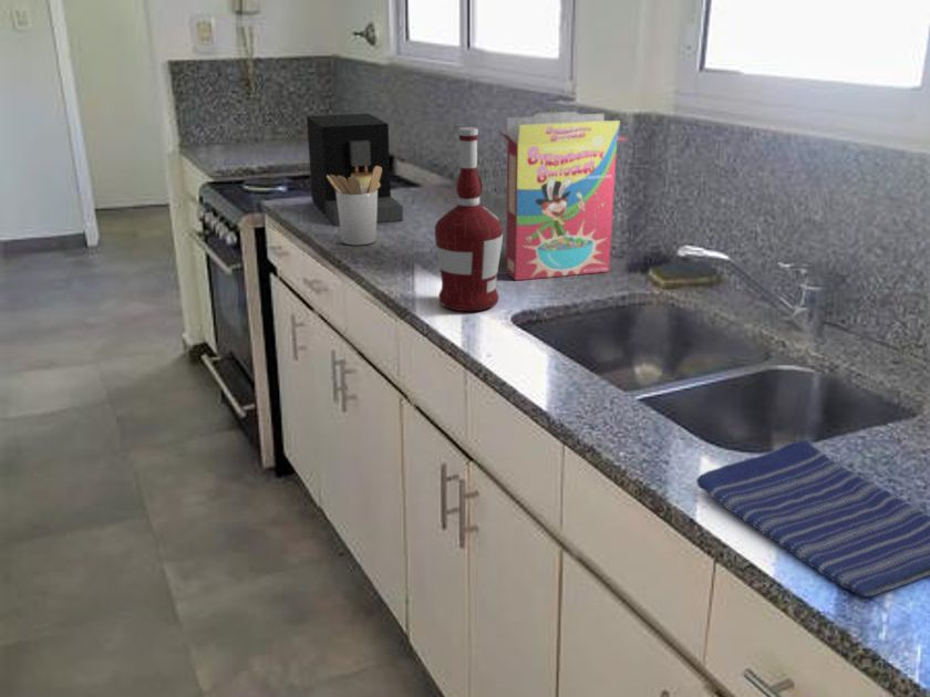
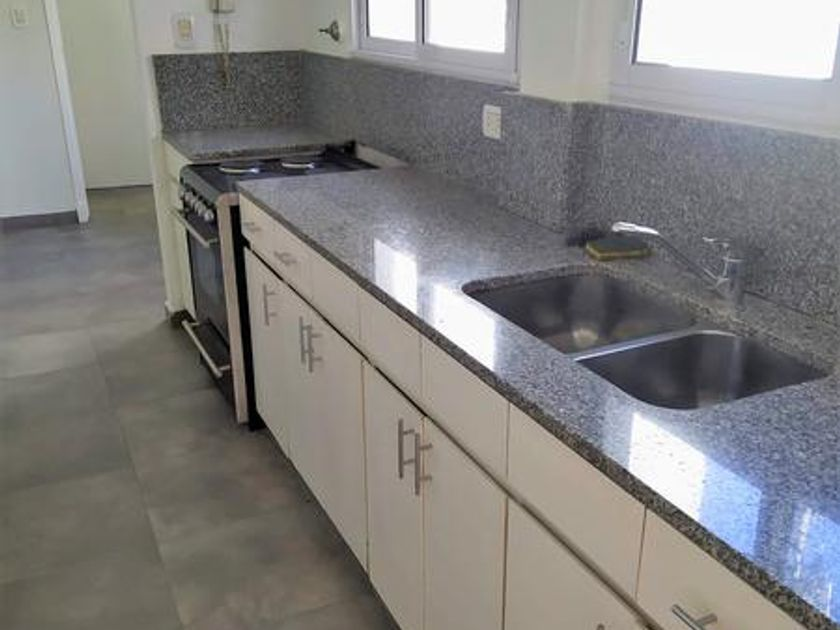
- coffee maker (352, 167)
- dish towel (828, 509)
- cereal box (562, 195)
- alcohol (468, 219)
- utensil holder (353, 205)
